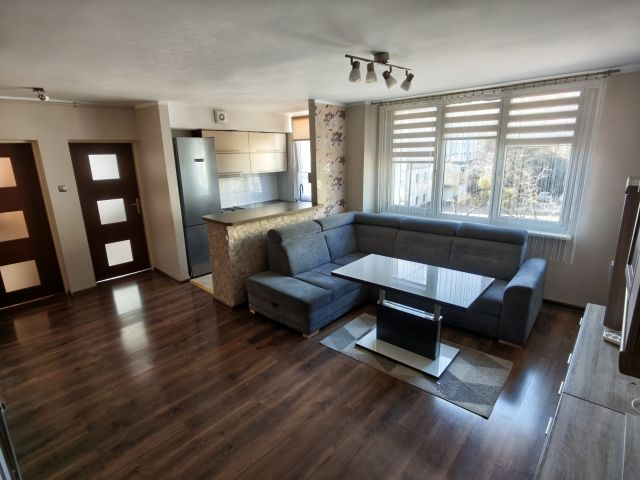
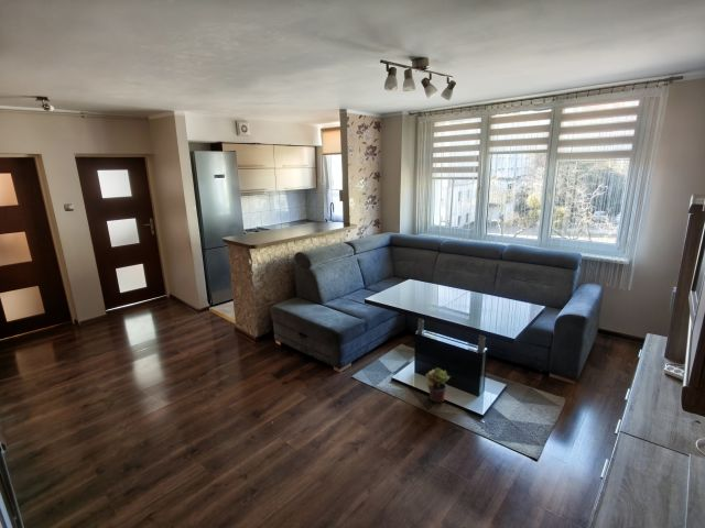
+ potted plant (437, 383)
